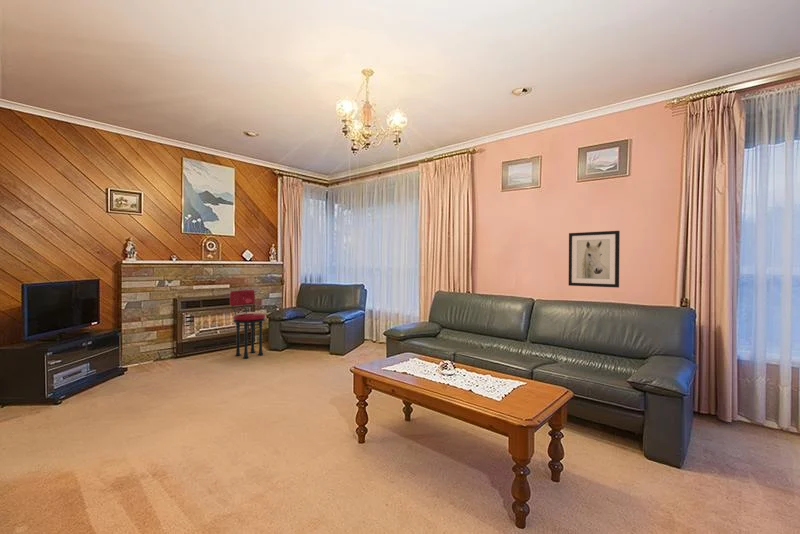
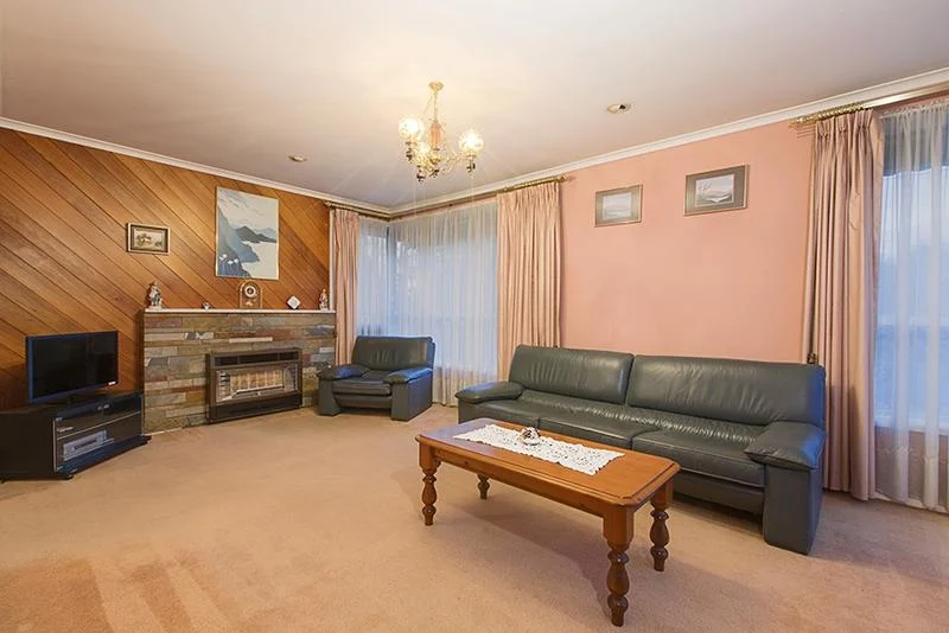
- wall art (593, 259)
- stool (247, 322)
